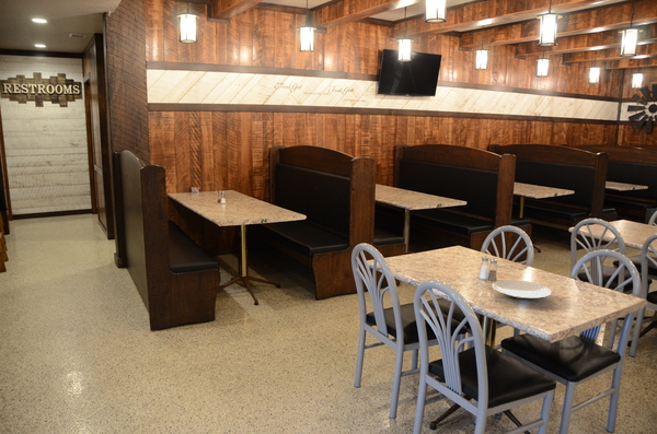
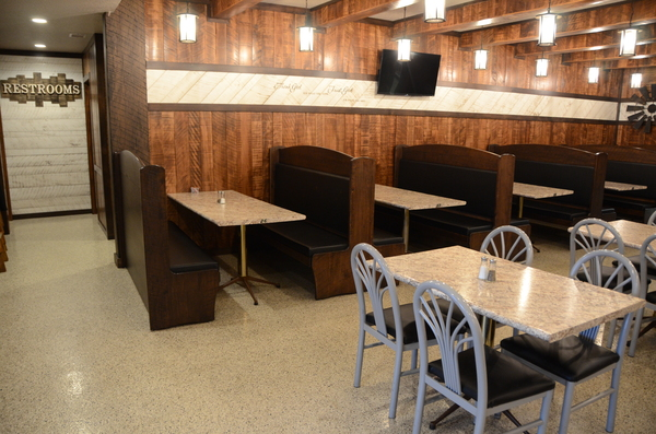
- plate (520, 291)
